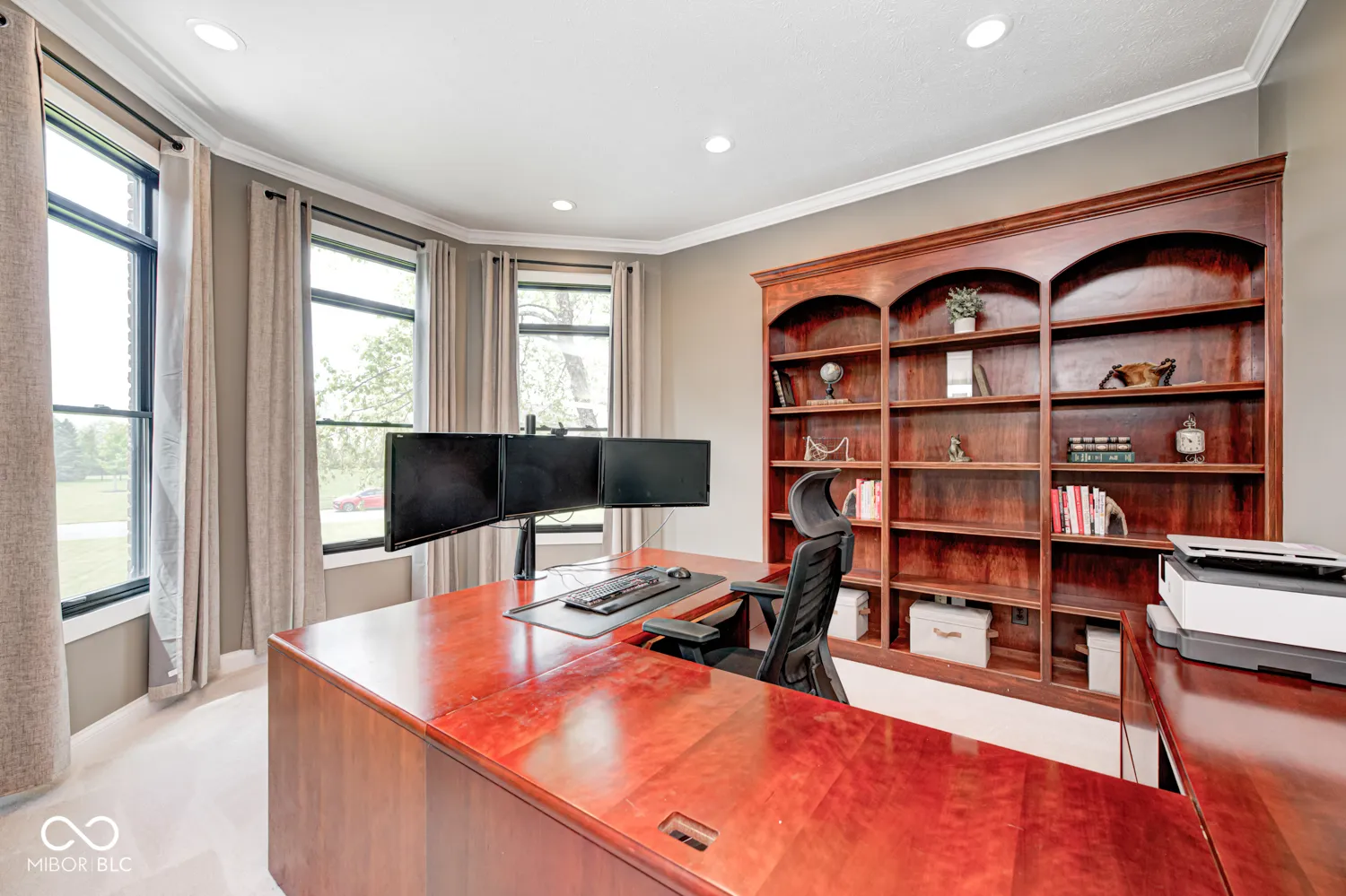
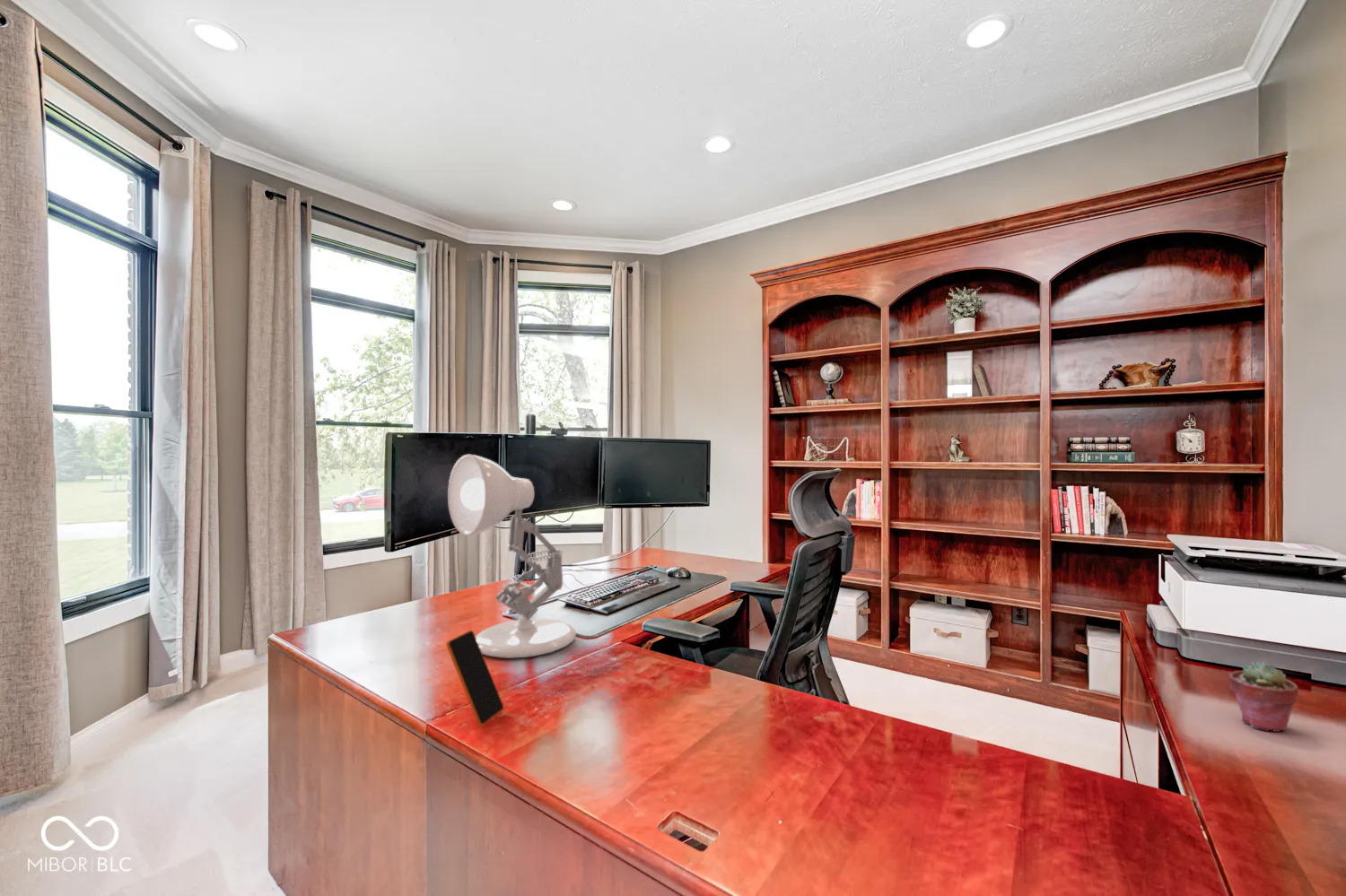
+ potted succulent (1263, 692)
+ desk lamp (512, 549)
+ smartphone (476, 675)
